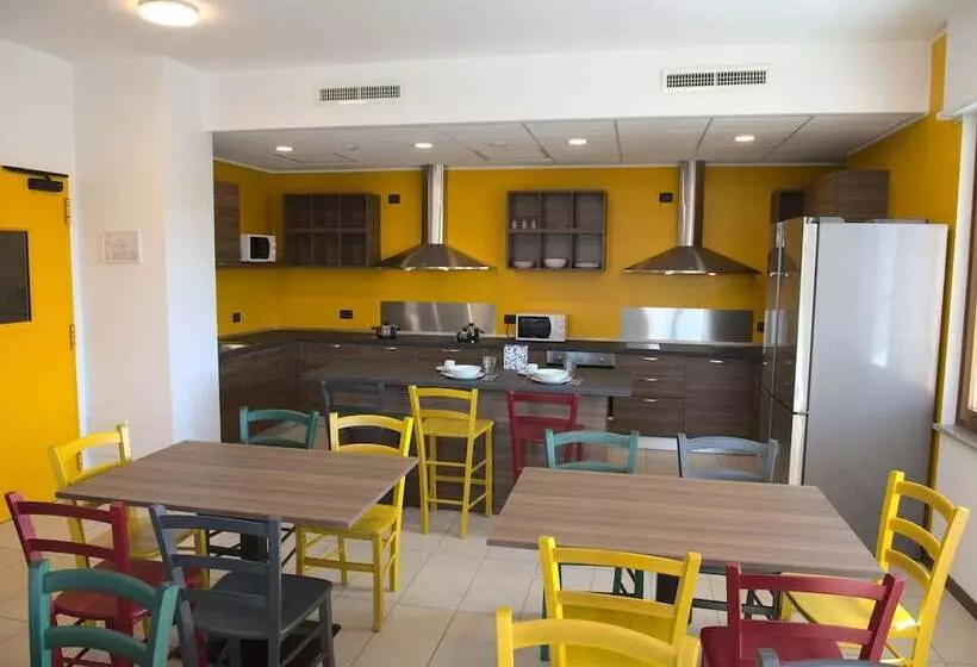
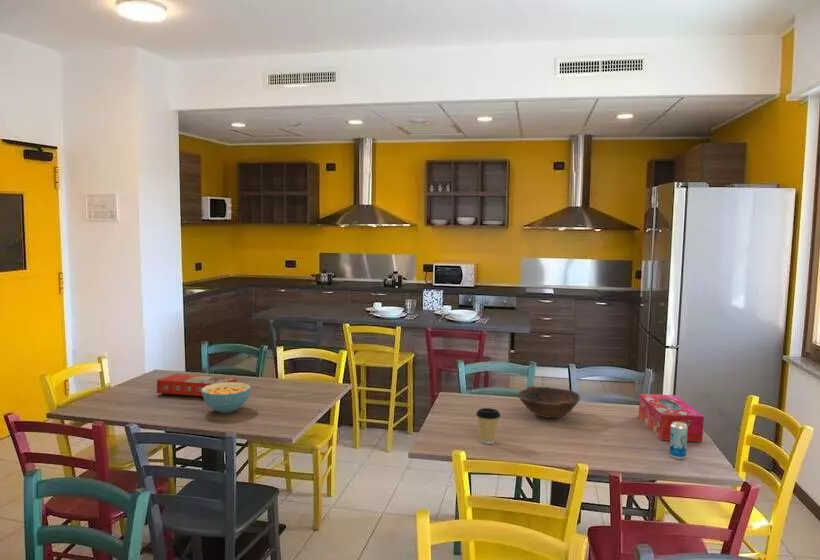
+ macaroni box (197, 385)
+ cereal bowl (226, 399)
+ bowl (548, 404)
+ beverage can (678, 440)
+ tissue box (669, 416)
+ coffee cup (487, 425)
